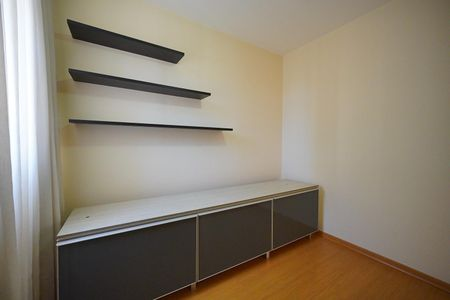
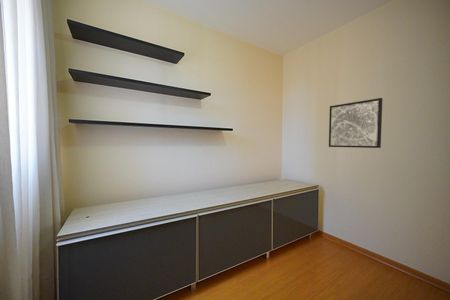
+ wall art (352, 125)
